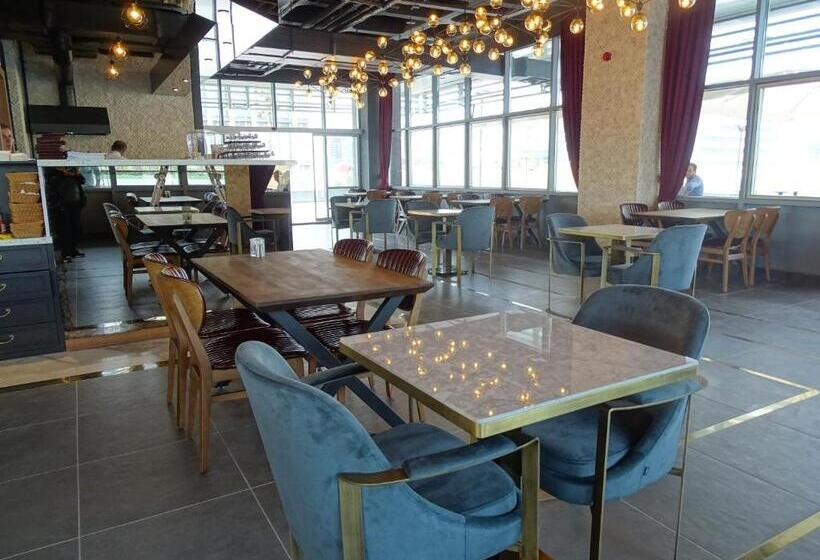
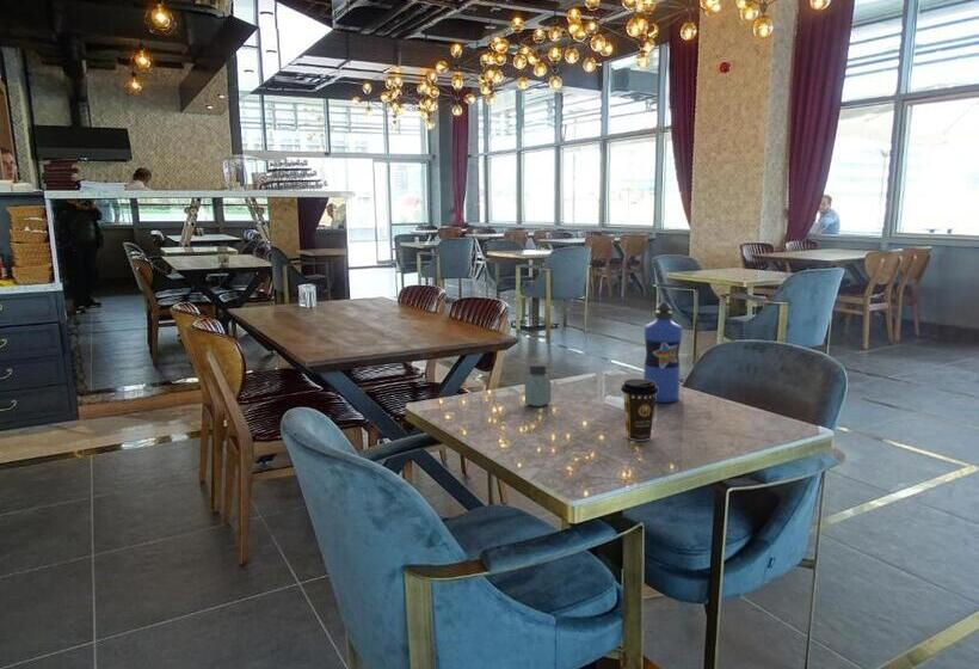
+ water bottle (661, 350)
+ coffee cup (639, 410)
+ saltshaker (537, 383)
